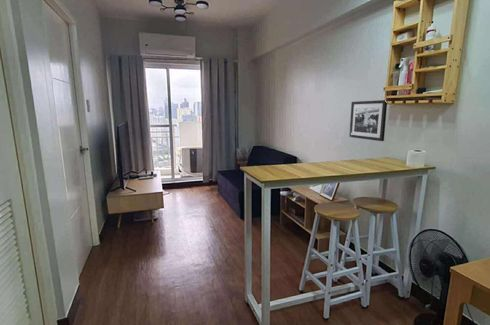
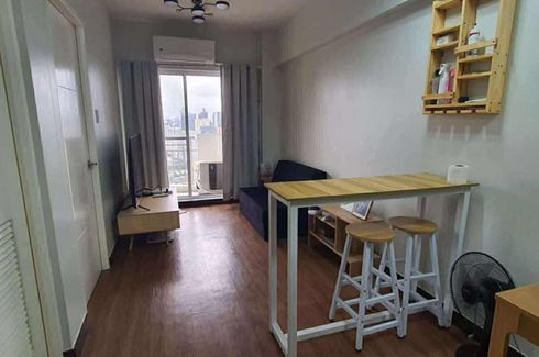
- picture frame (366, 120)
